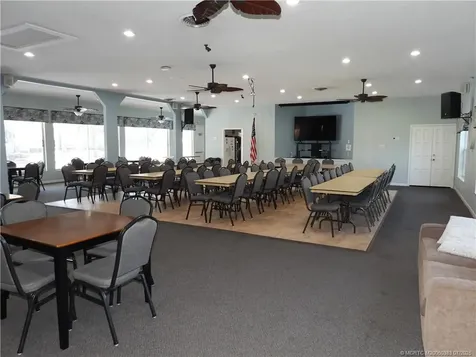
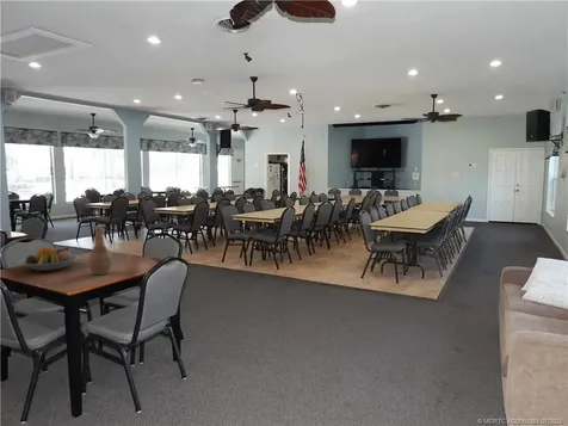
+ vase (99, 249)
+ fruit bowl (50, 257)
